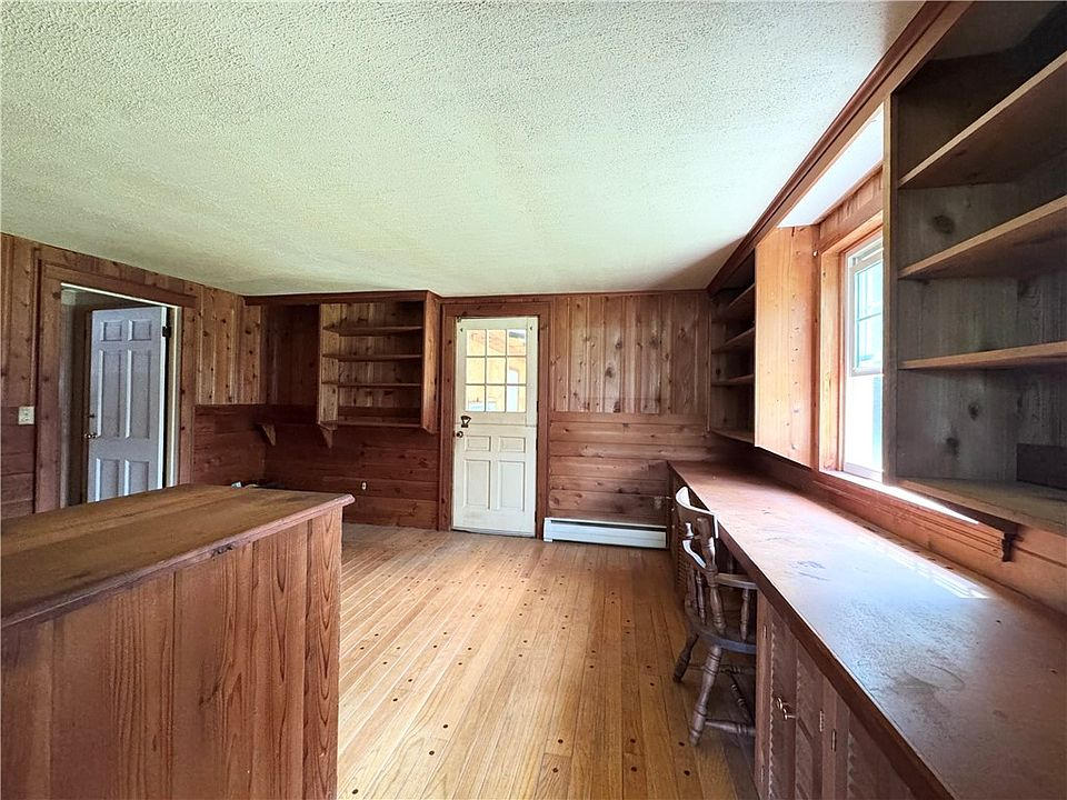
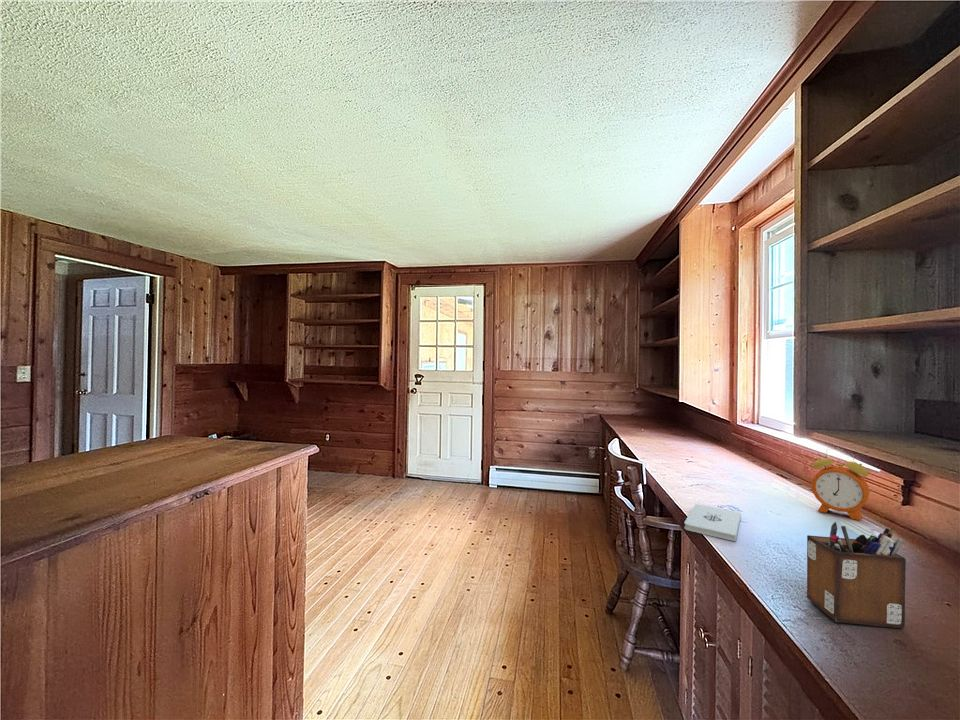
+ desk organizer (853, 566)
+ notepad (713, 520)
+ alarm clock (839, 482)
